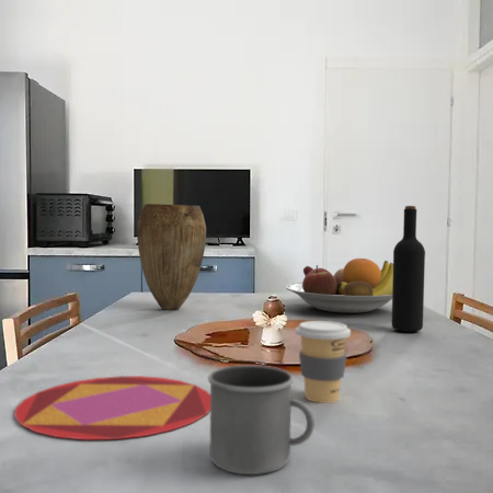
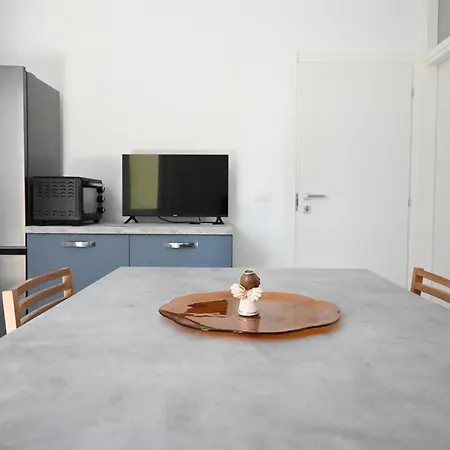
- coffee cup (322, 360)
- fruit bowl (345, 283)
- vase (171, 256)
- wine bottle (409, 267)
- mug (261, 416)
- plate (117, 402)
